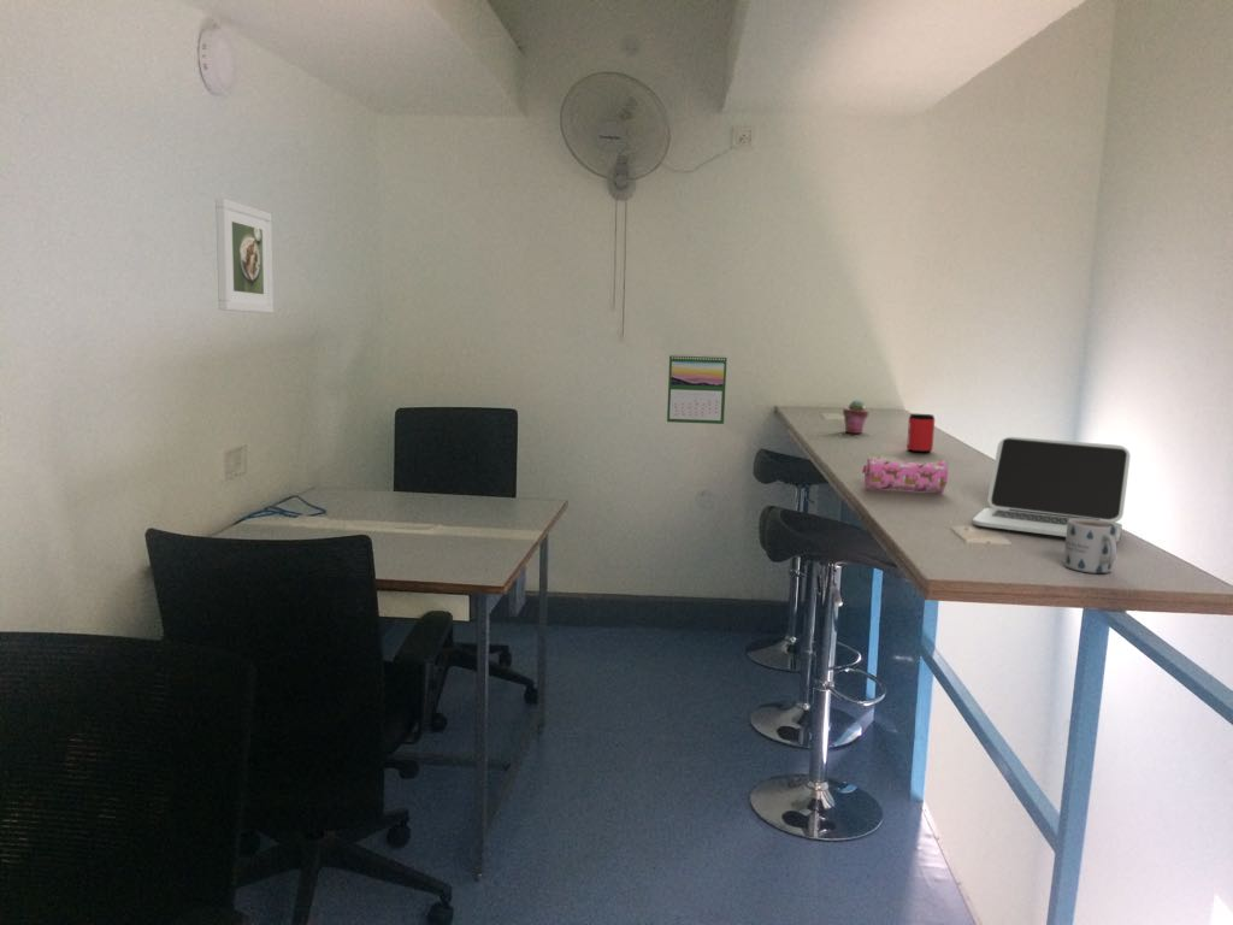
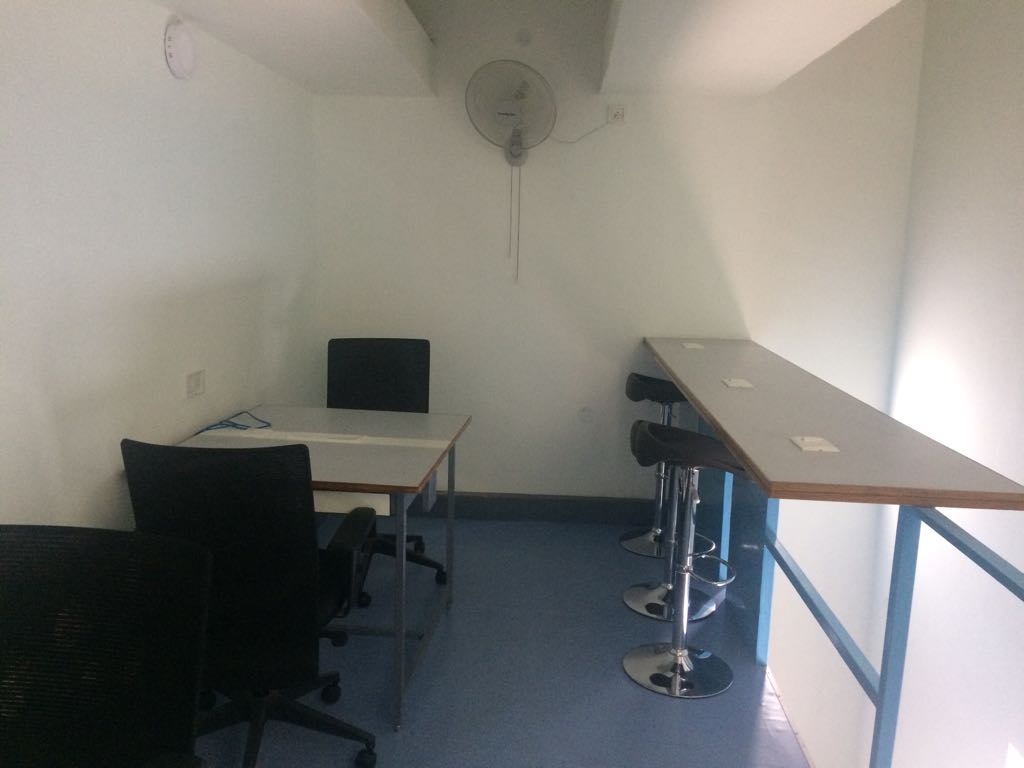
- calendar (696, 388)
- potted succulent (855, 416)
- mug (1095, 547)
- can (920, 432)
- laptop (1052, 484)
- pencil case (904, 475)
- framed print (246, 259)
